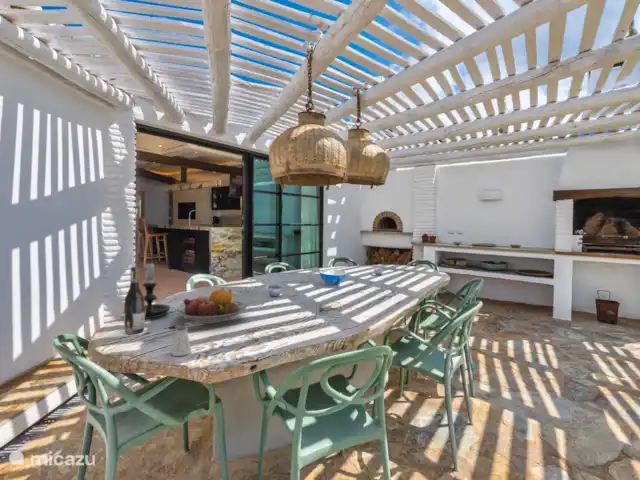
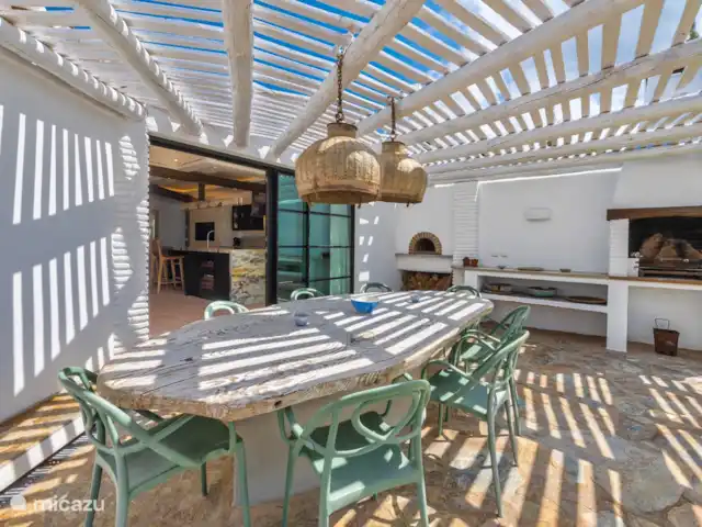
- candle holder (148, 287)
- saltshaker (181, 339)
- fruit bowl (212, 304)
- wine bottle (134, 299)
